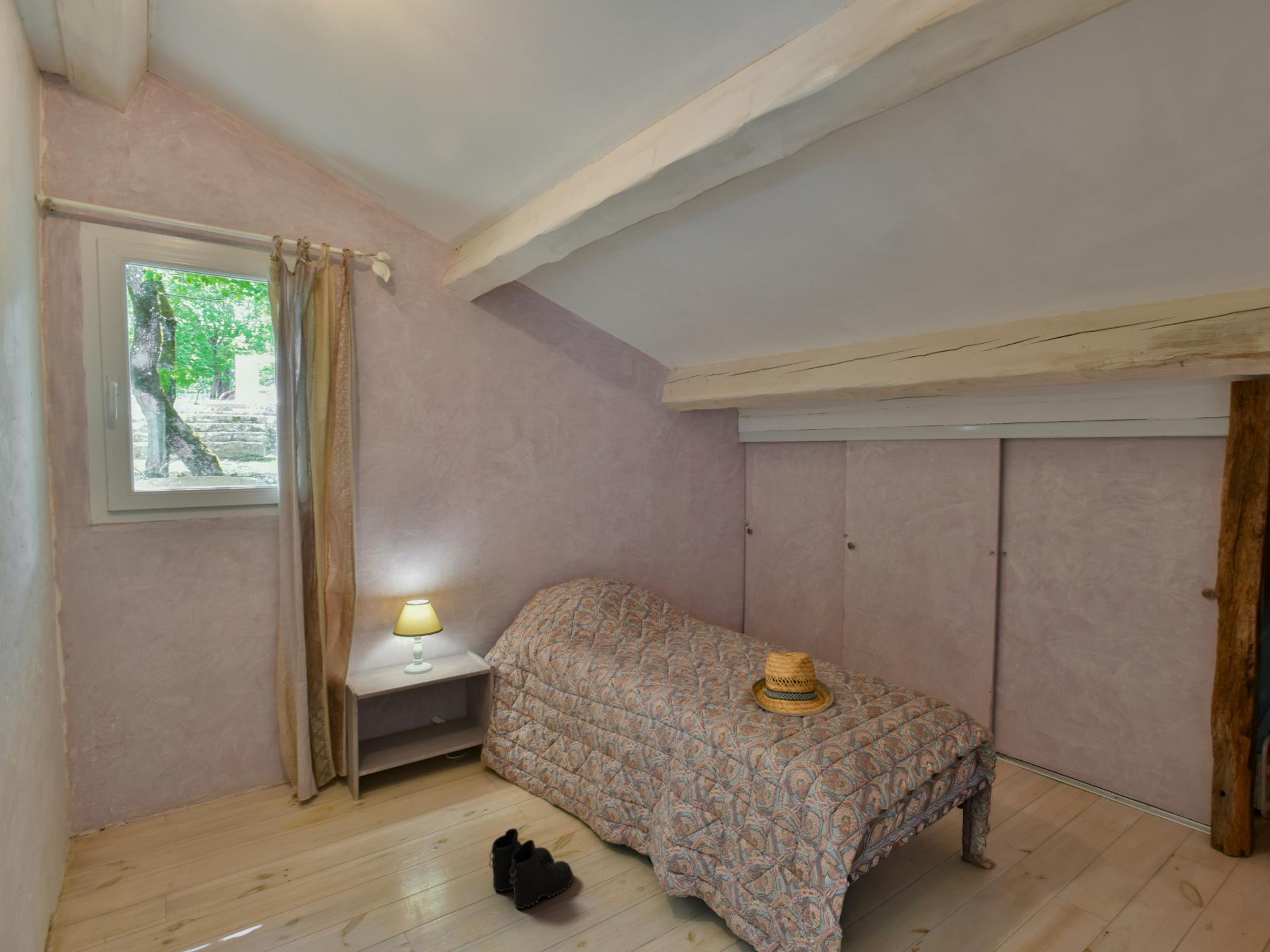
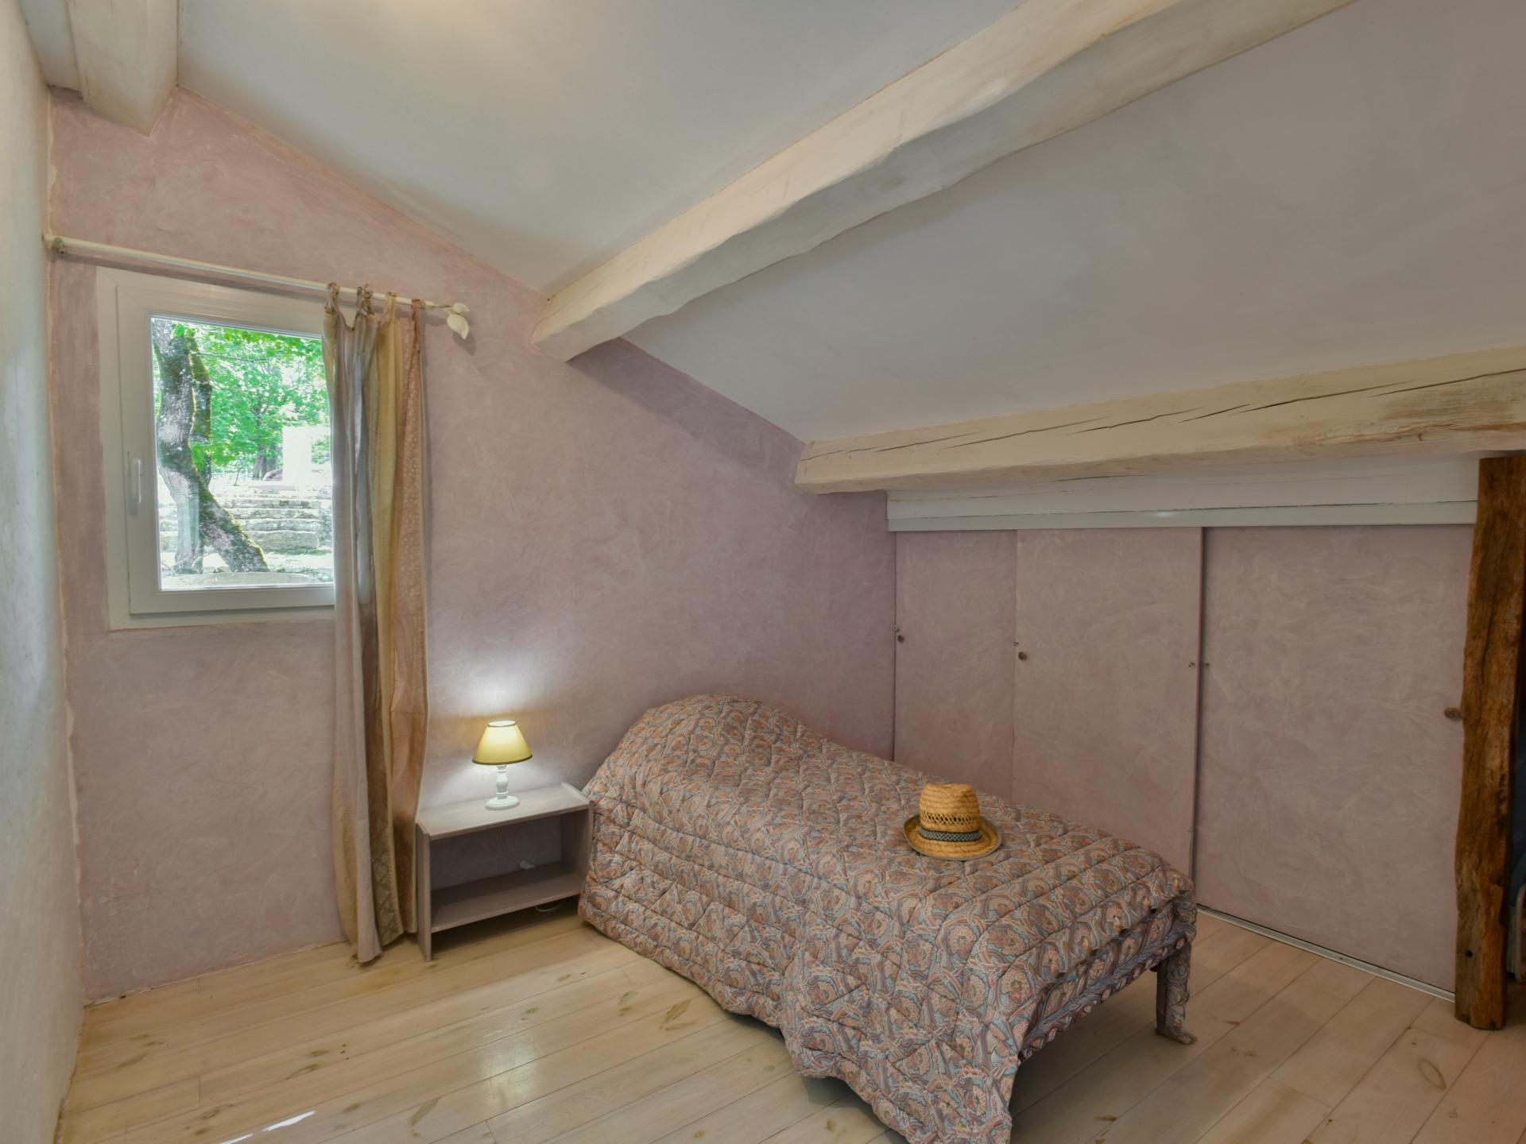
- boots (532, 857)
